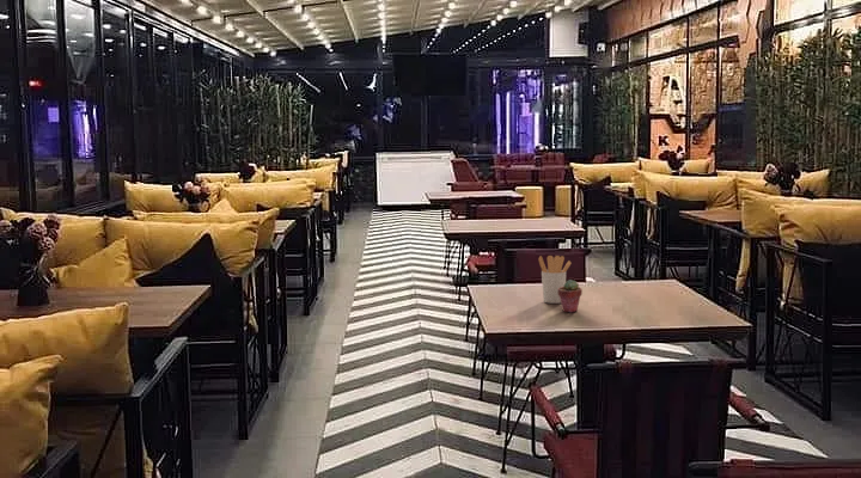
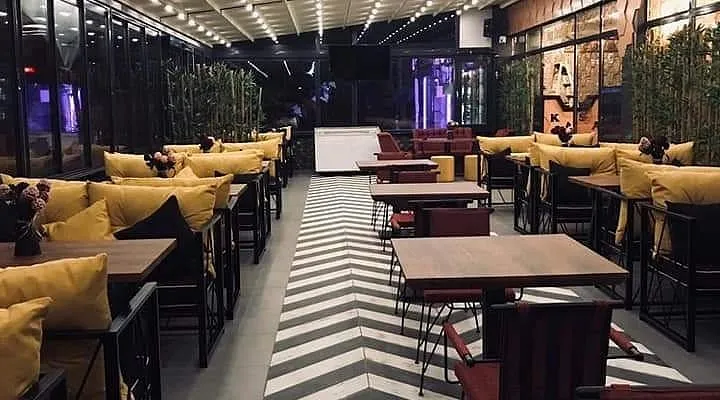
- utensil holder (554, 277)
- potted succulent (569, 294)
